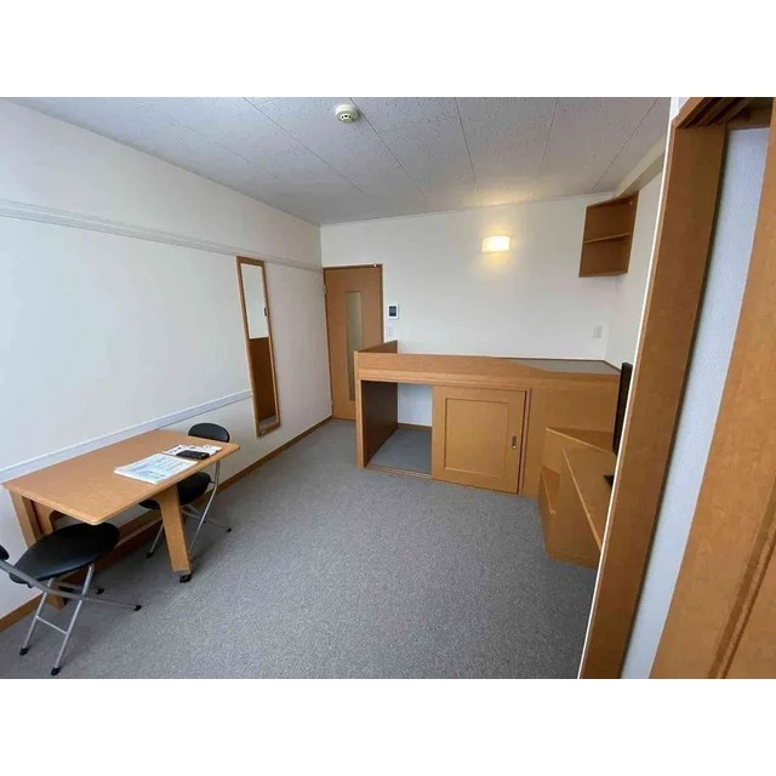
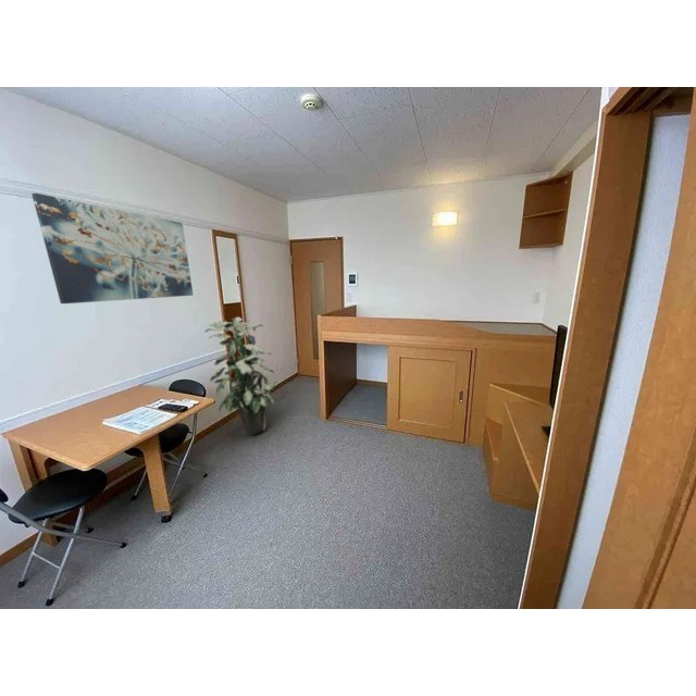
+ wall art (132, 256)
+ indoor plant (244, 376)
